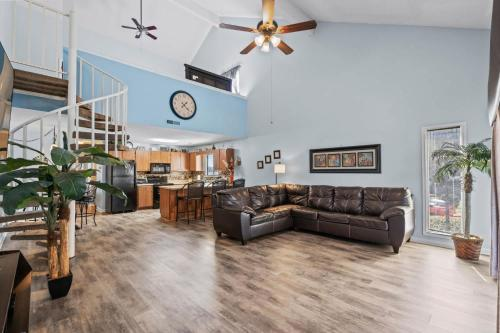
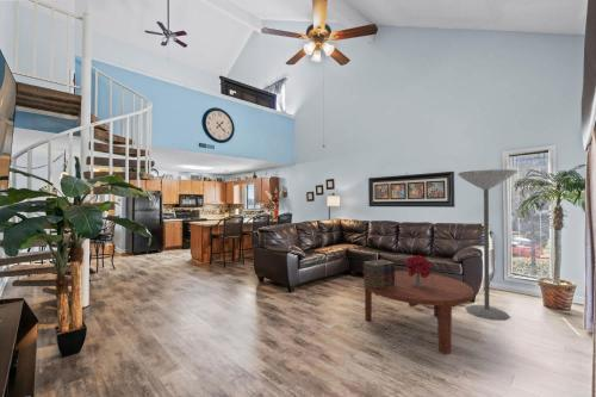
+ bouquet (417, 269)
+ floor lamp (486, 242)
+ coffee table (415, 305)
+ book stack (378, 273)
